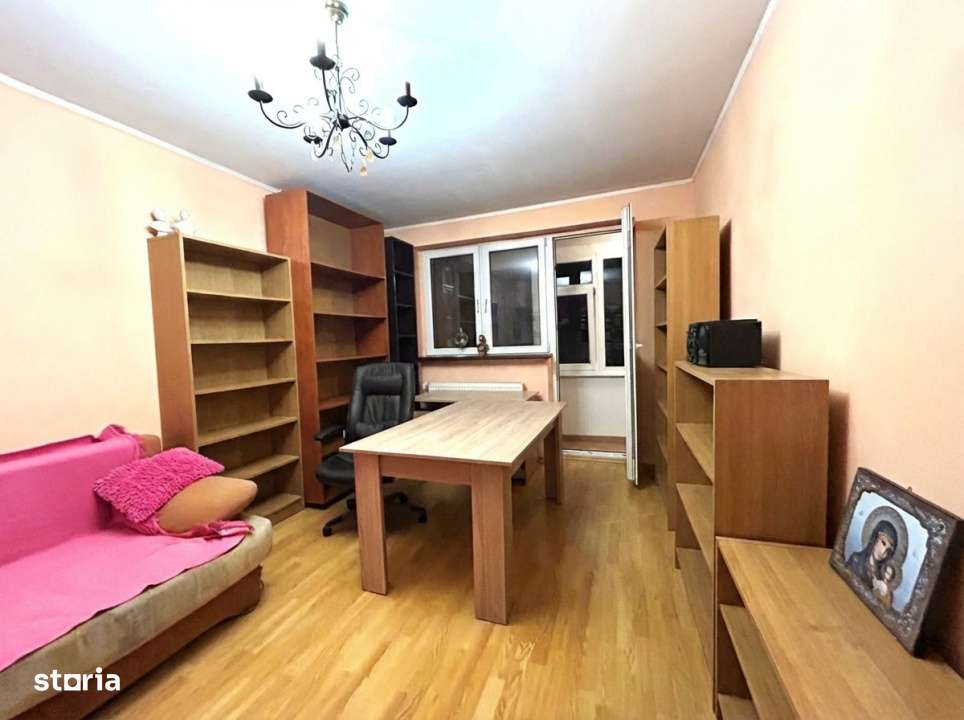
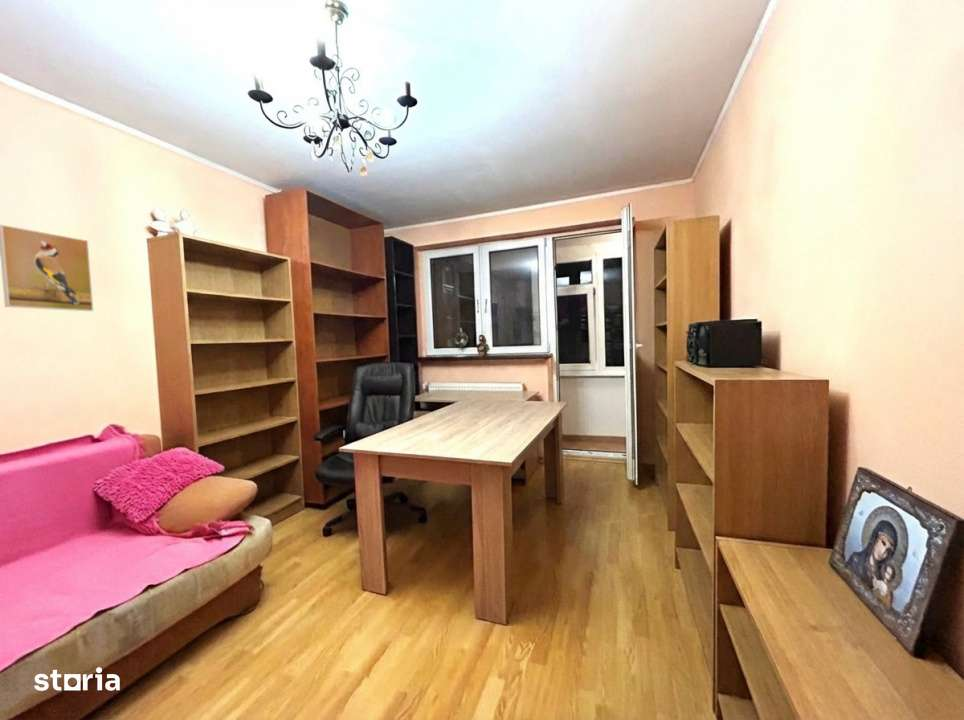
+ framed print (49, 271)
